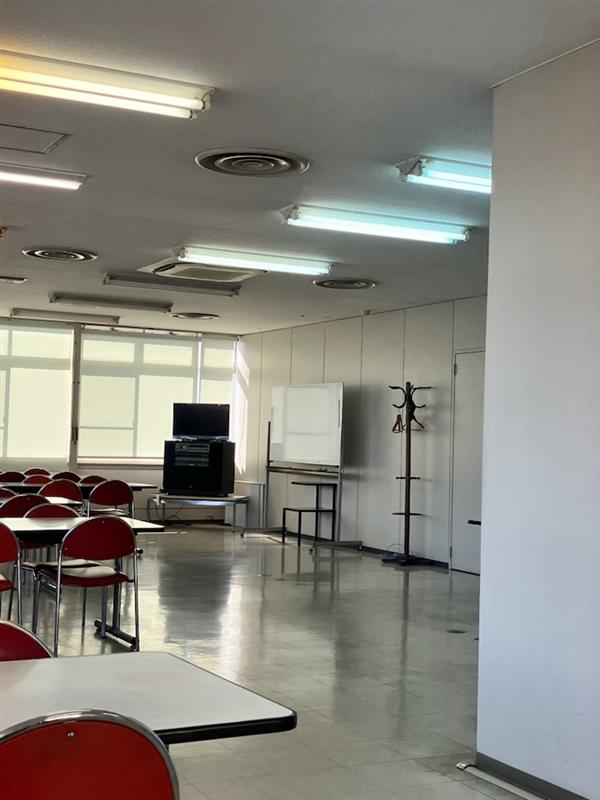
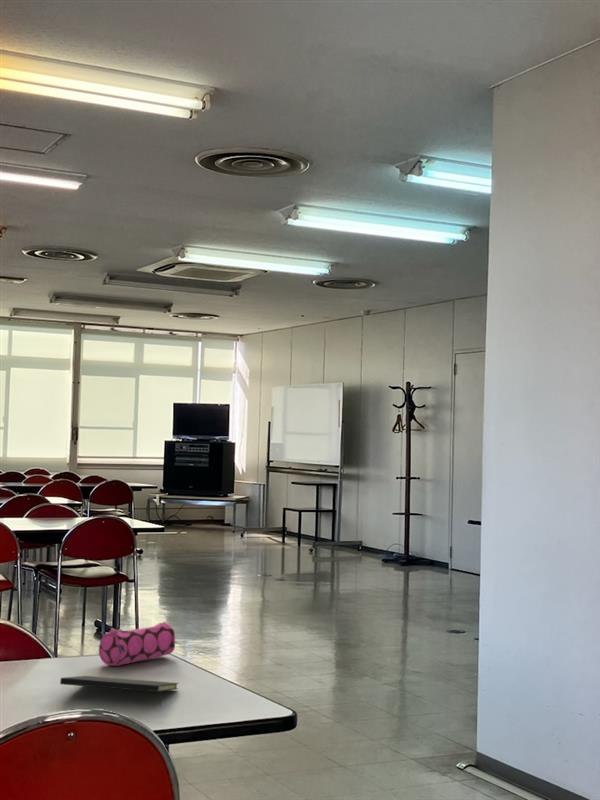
+ notepad (120, 683)
+ pencil case (139, 642)
